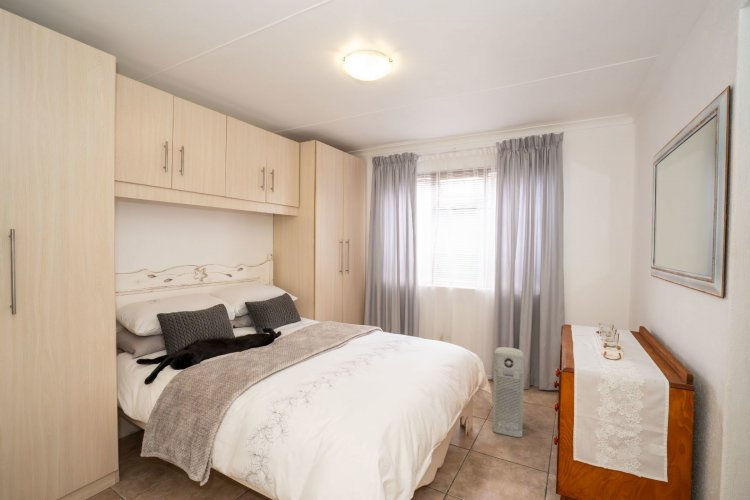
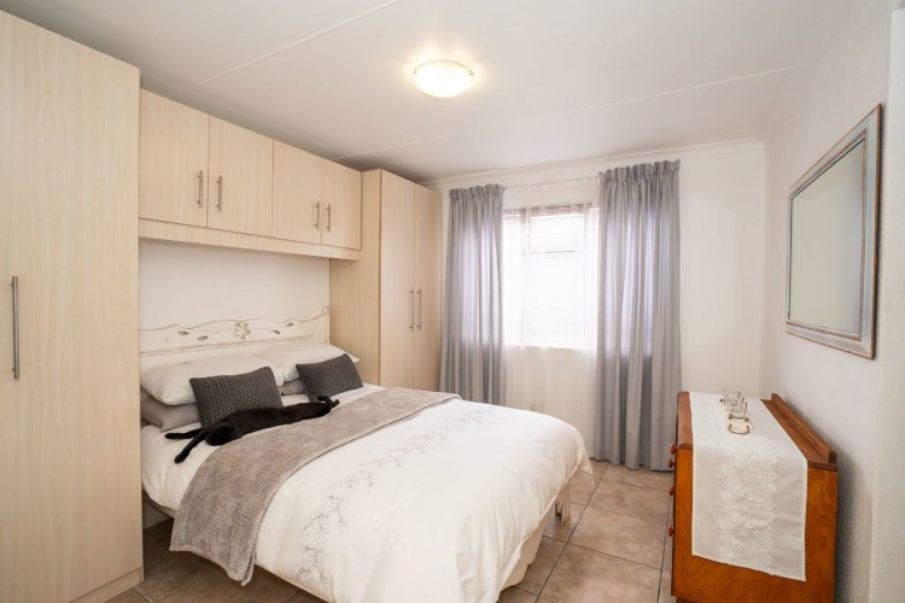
- air purifier (508, 387)
